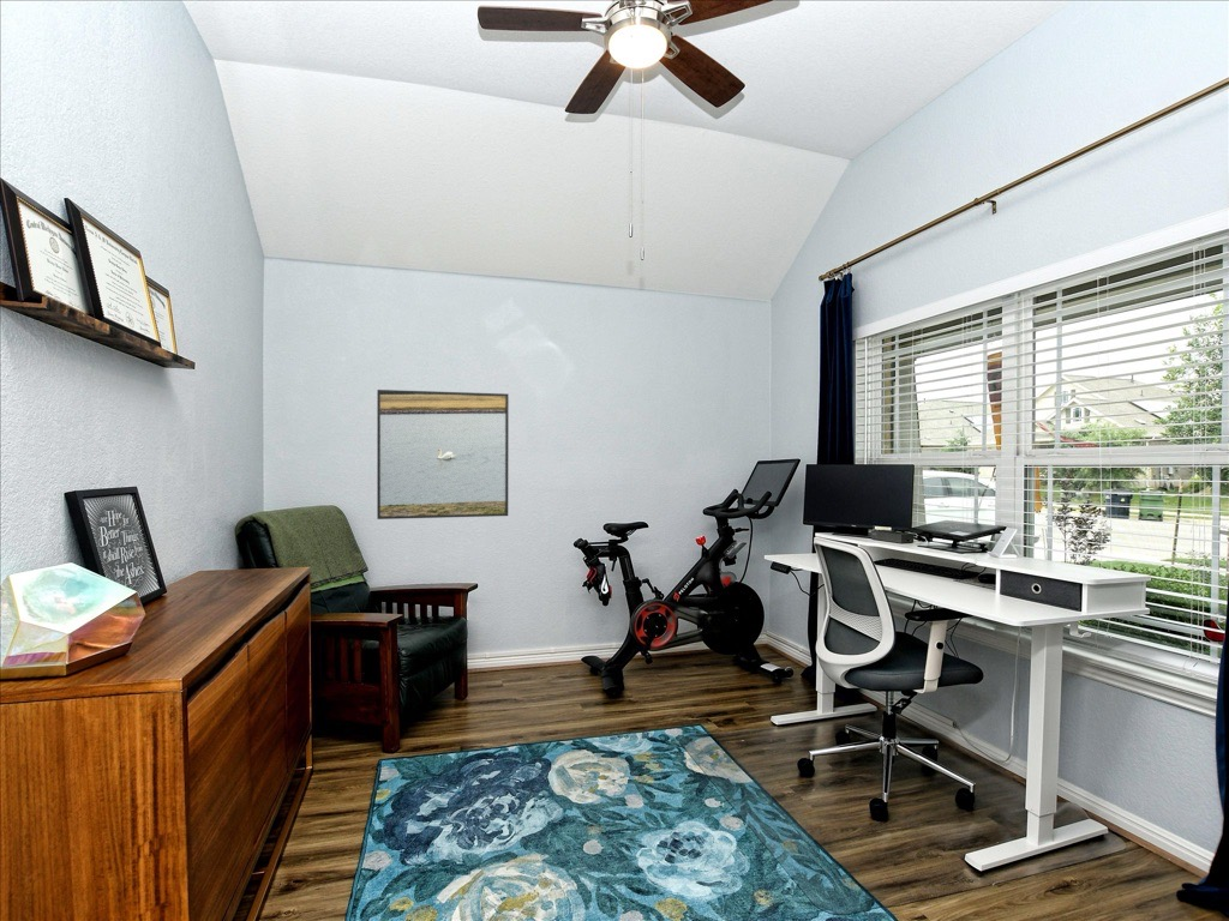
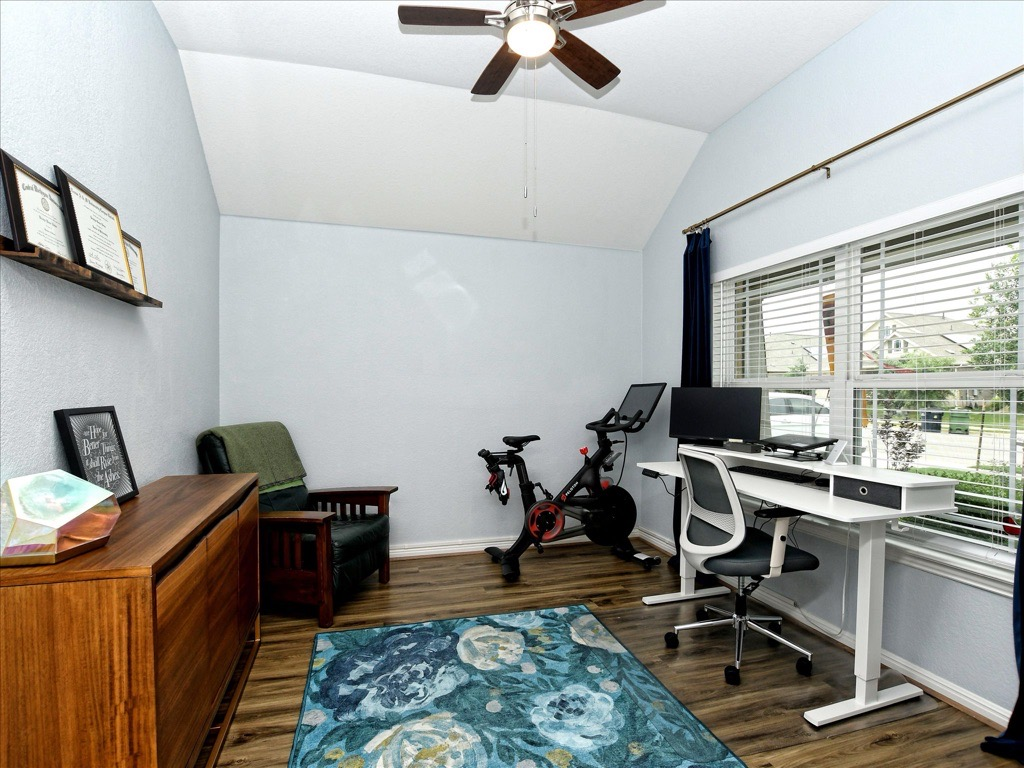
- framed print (444, 455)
